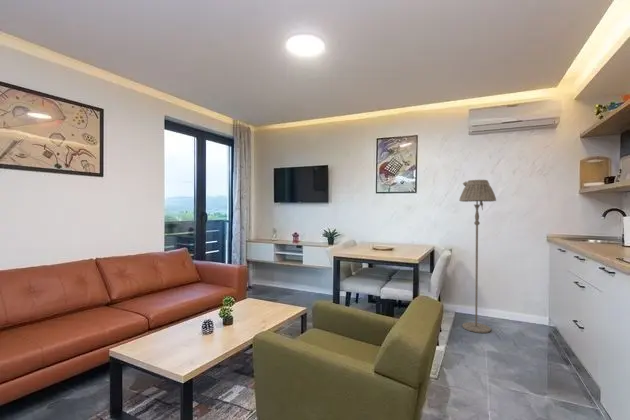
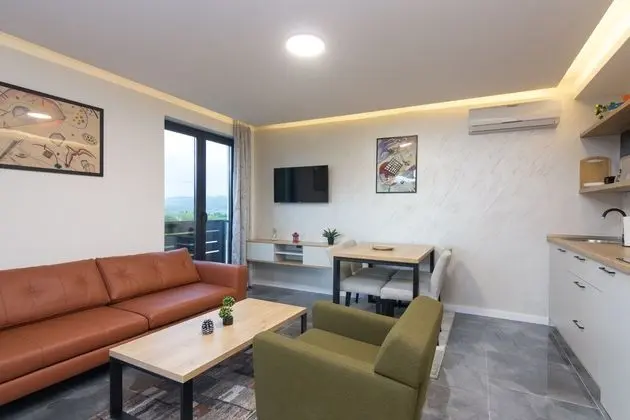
- floor lamp (477, 254)
